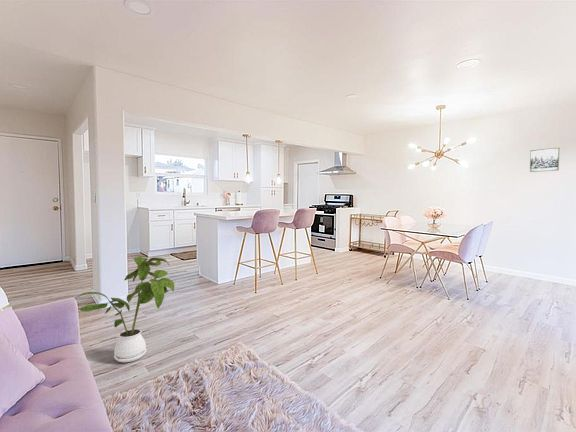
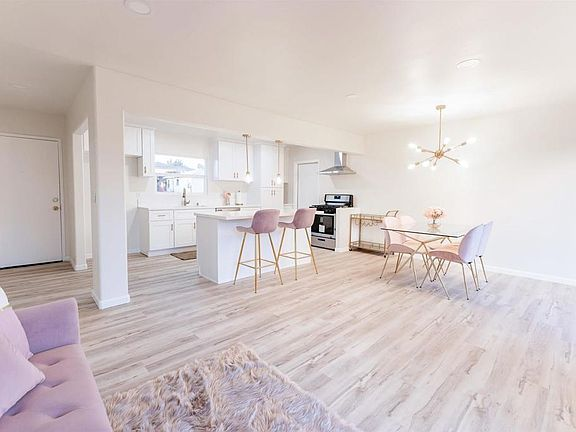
- wall art (544, 160)
- house plant (137, 303)
